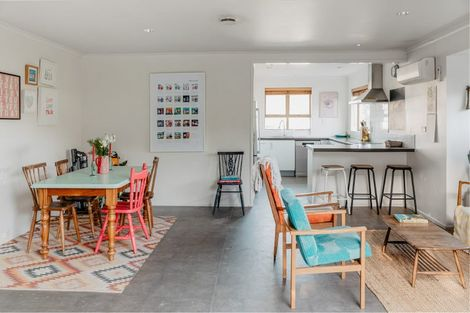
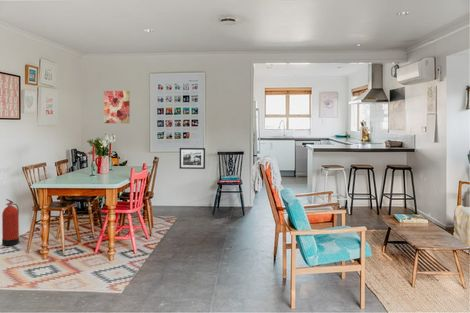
+ fire extinguisher (12, 220)
+ picture frame (192, 158)
+ wall art (116, 107)
